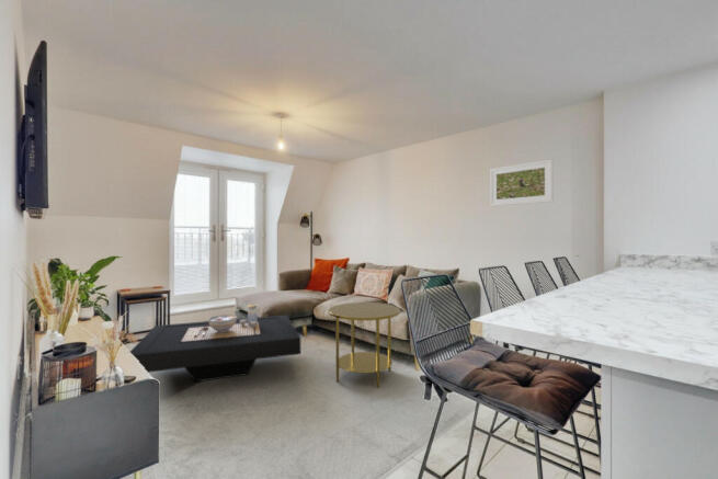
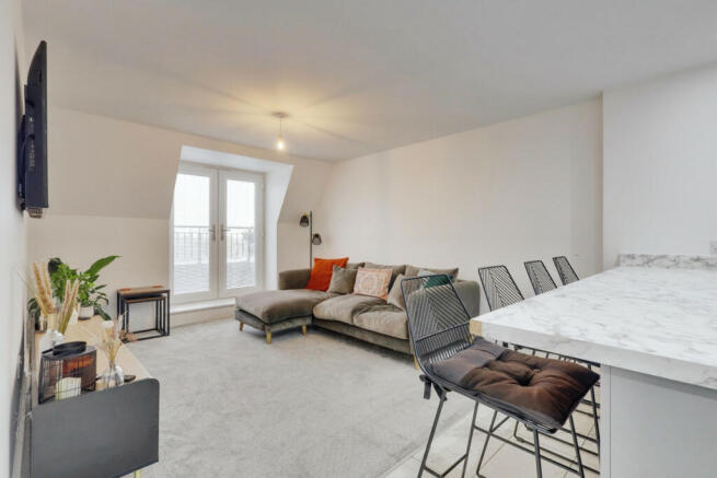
- side table (364, 352)
- coffee table (223, 341)
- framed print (520, 184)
